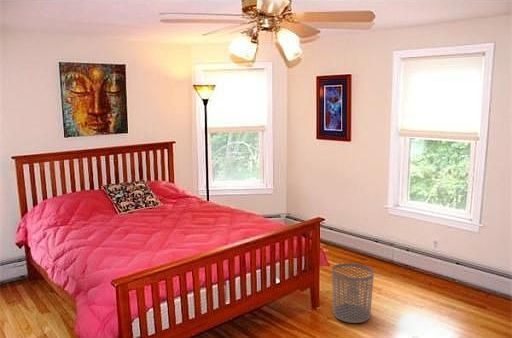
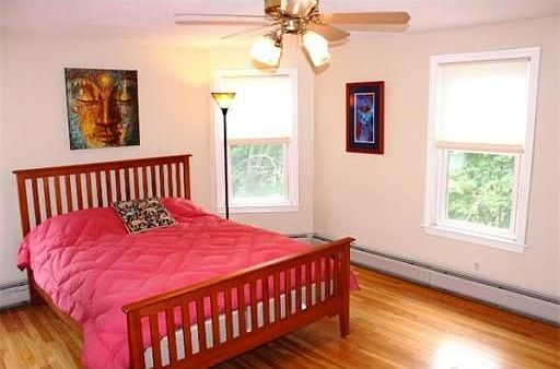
- waste bin (352, 292)
